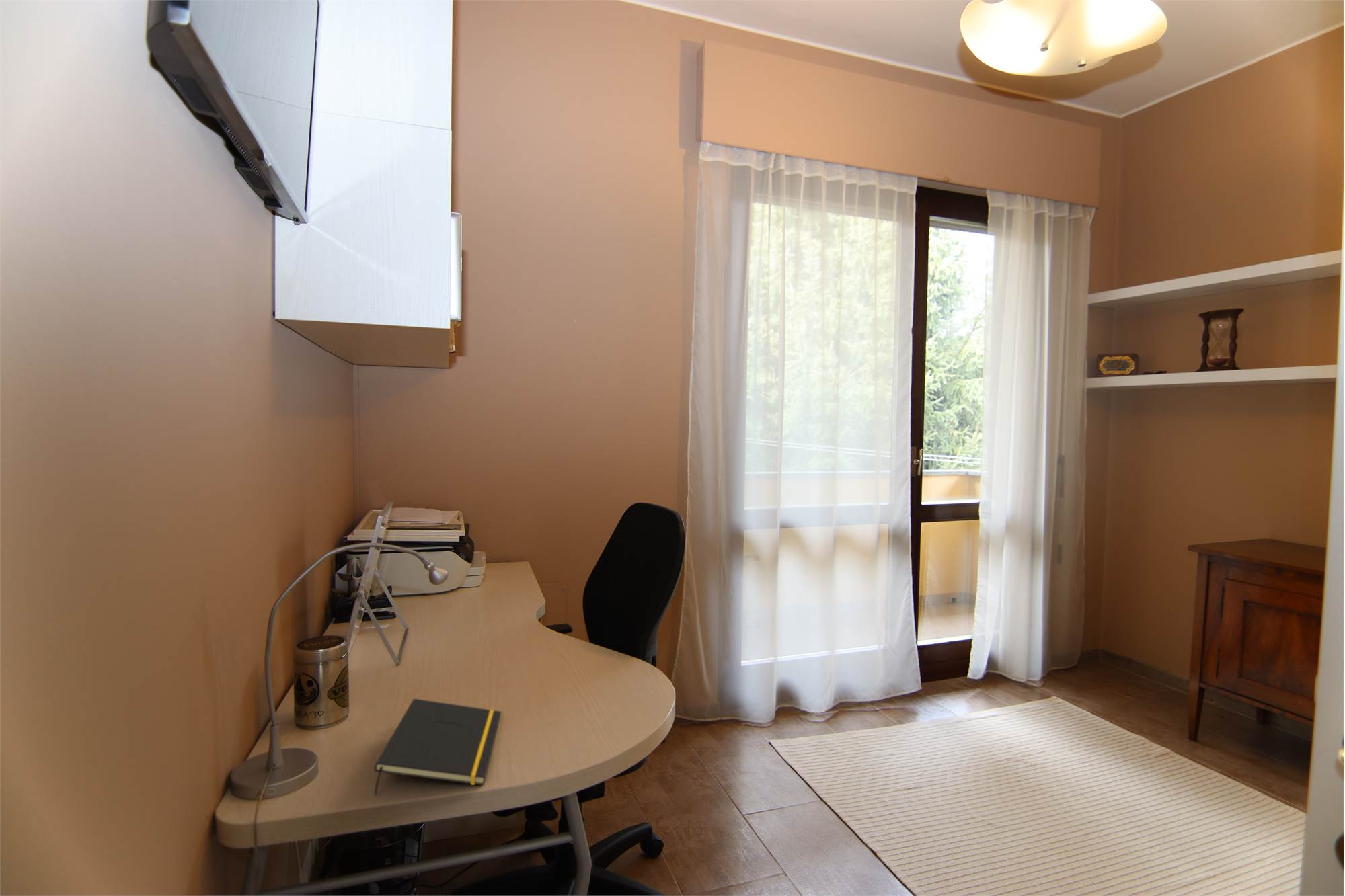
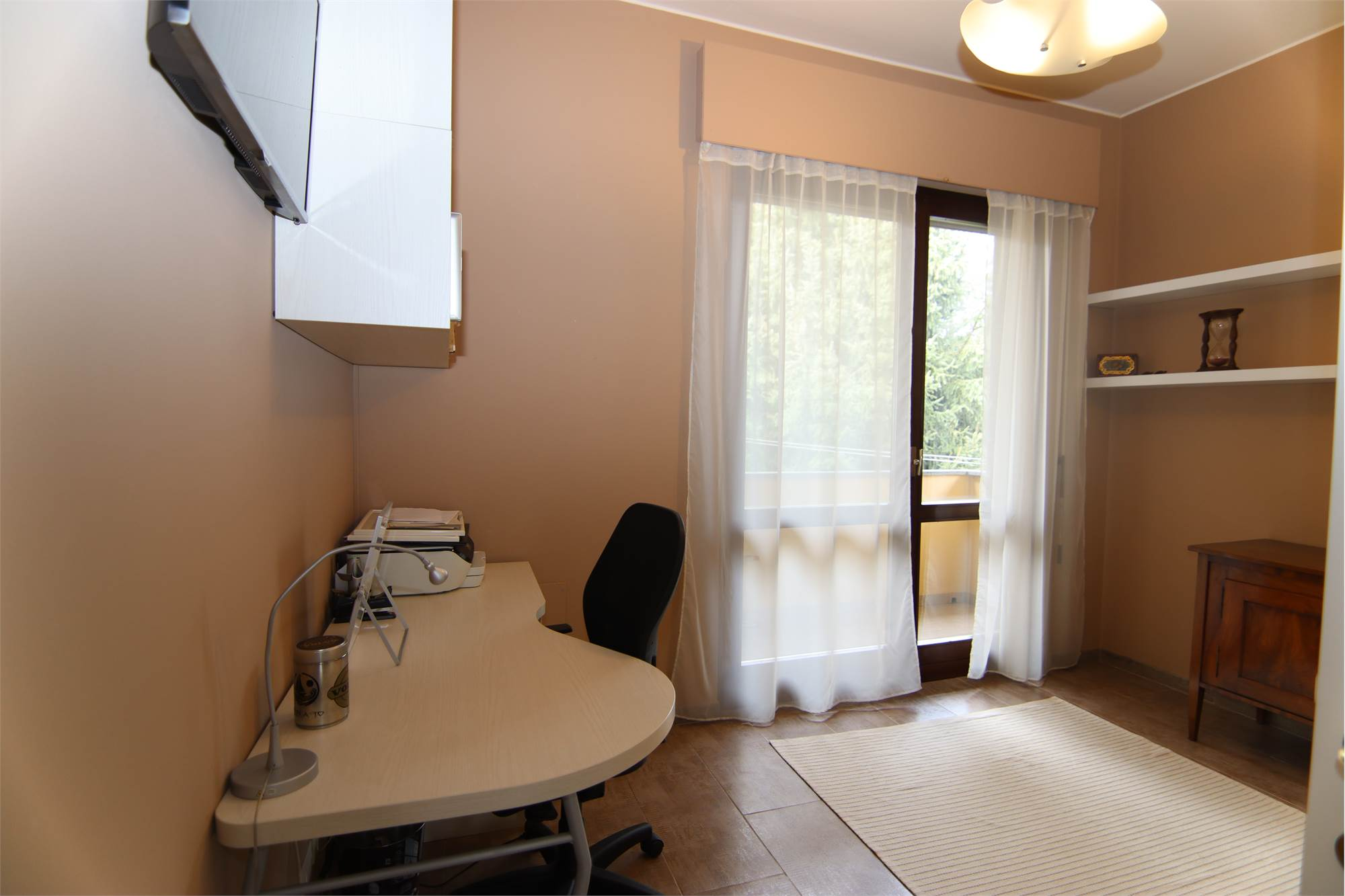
- notepad (445, 738)
